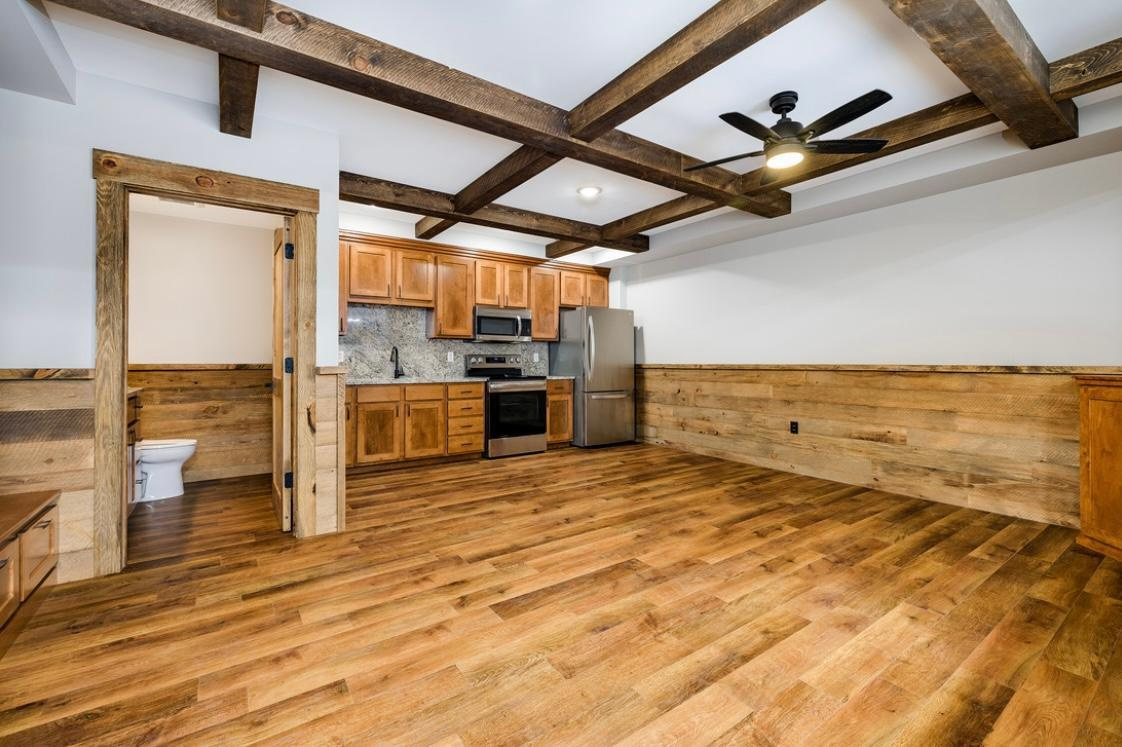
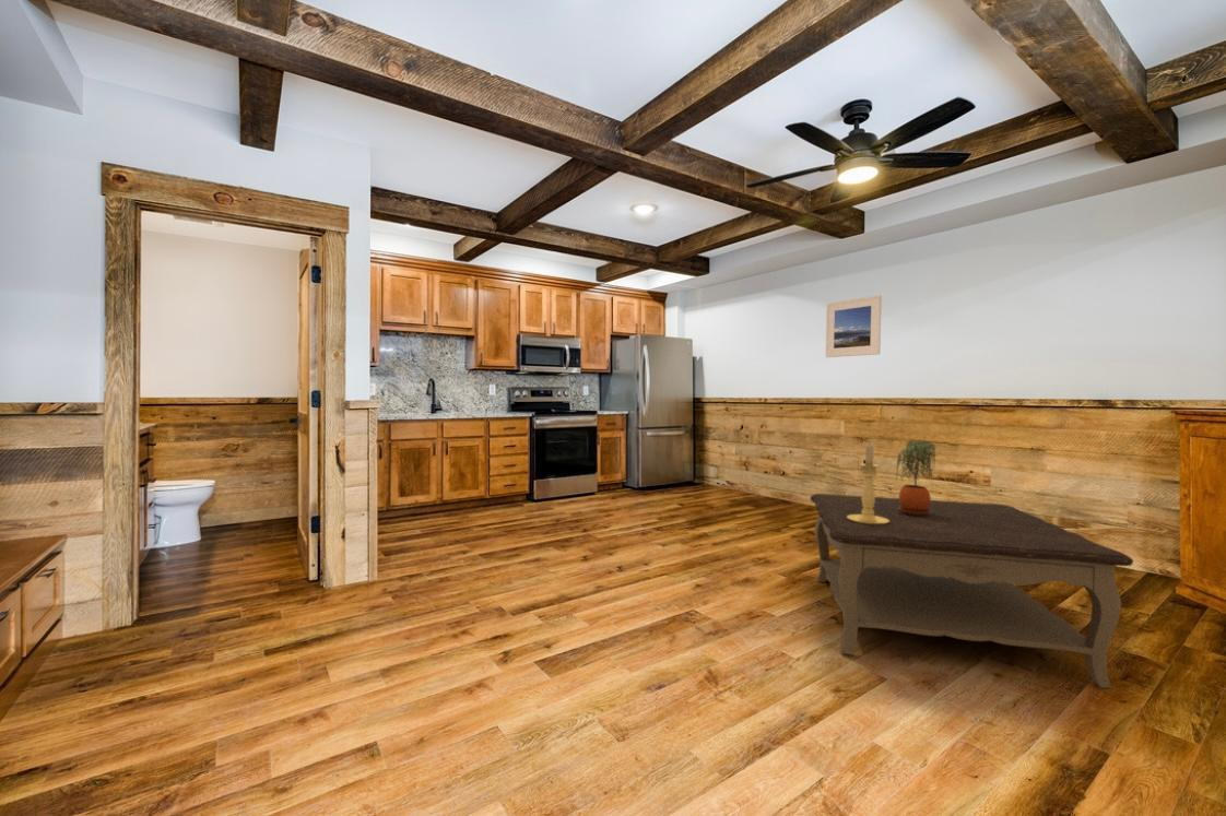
+ potted plant (915, 476)
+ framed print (851, 328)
+ coffee table (932, 569)
+ candle holder (868, 481)
